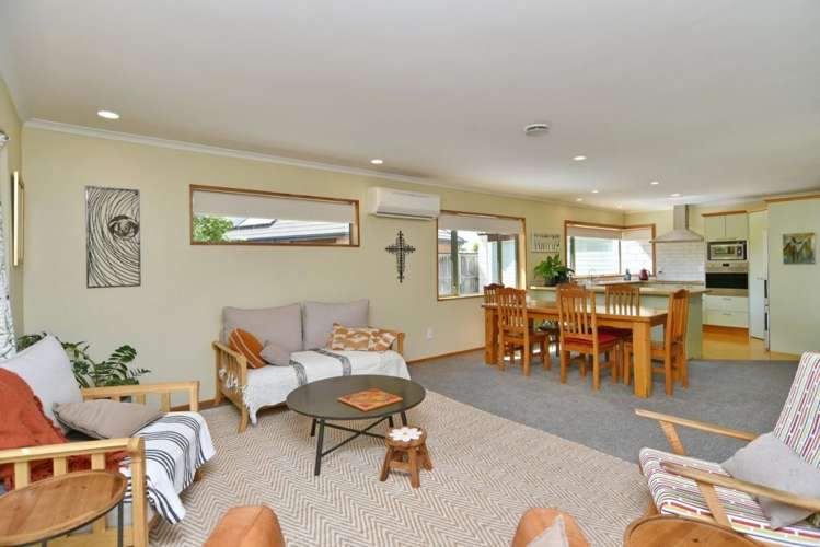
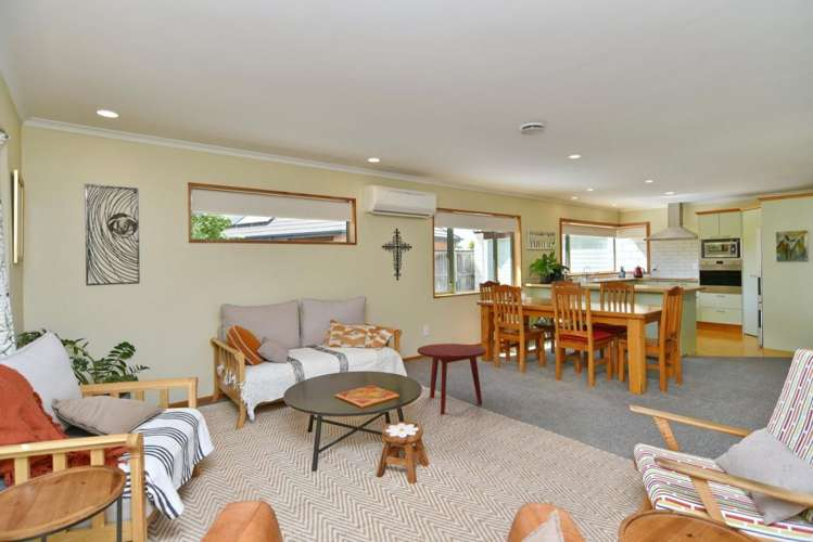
+ side table (445, 376)
